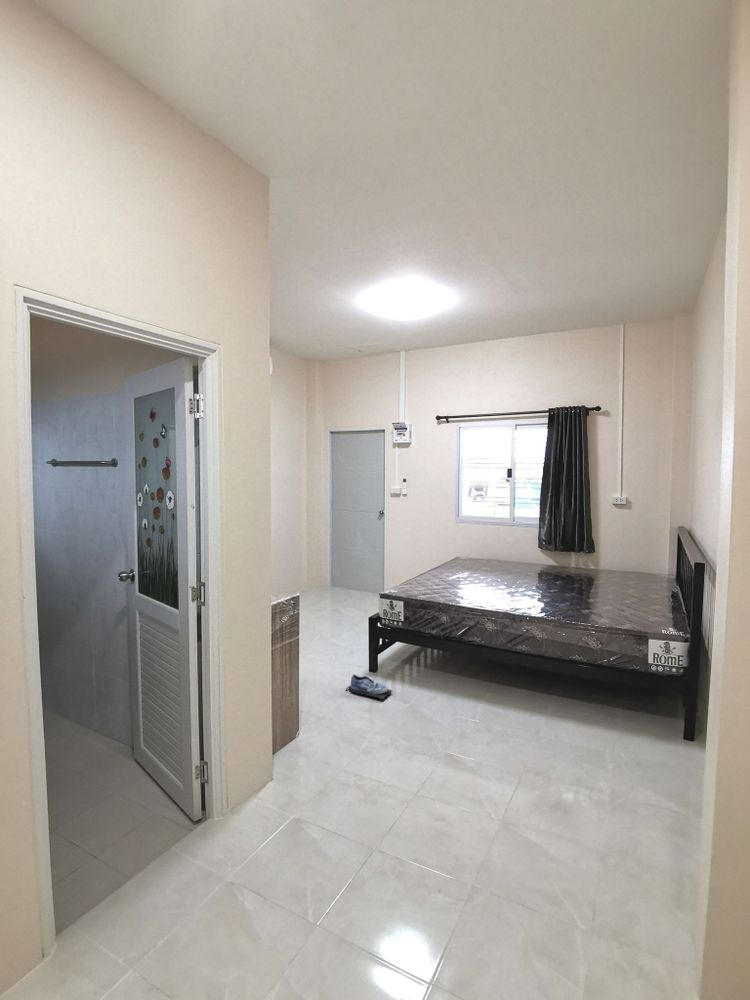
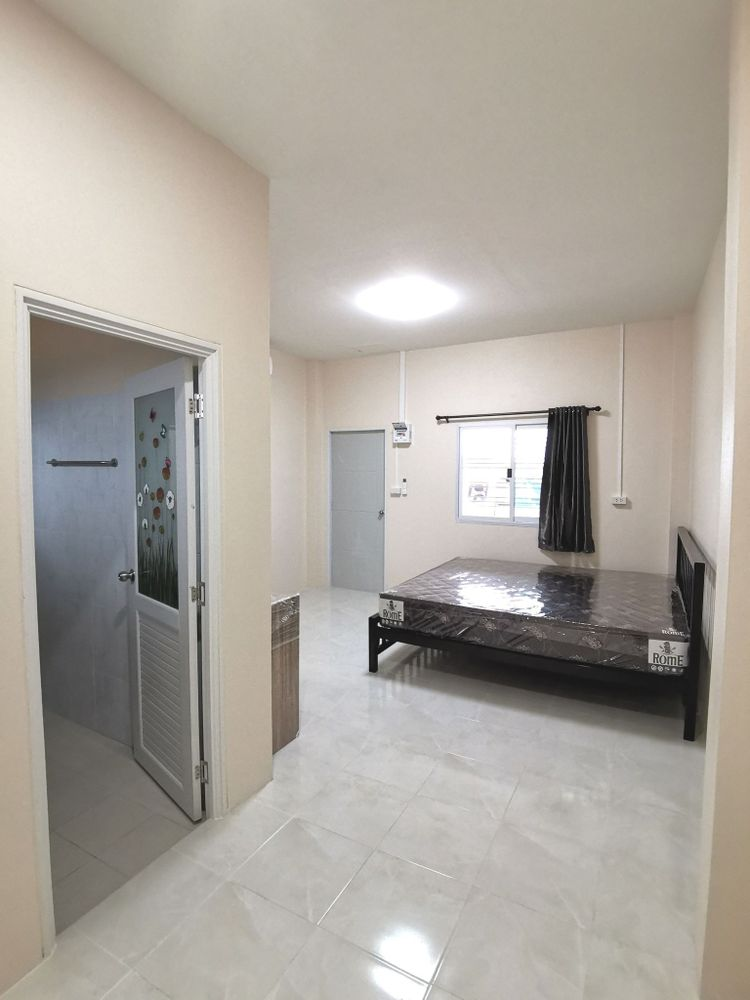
- shoe (368, 684)
